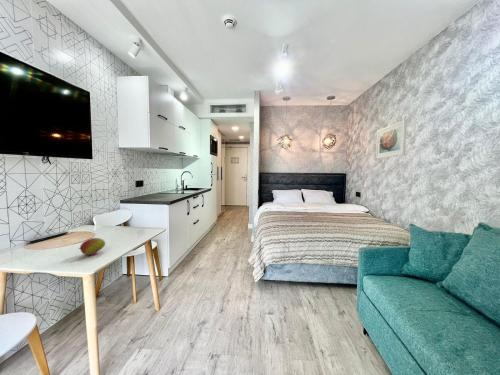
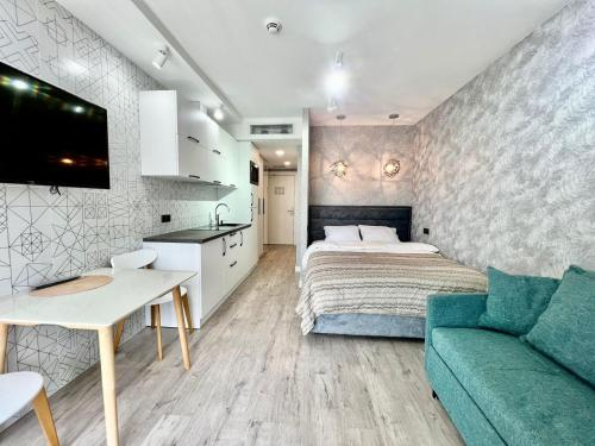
- fruit (92, 246)
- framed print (389, 141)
